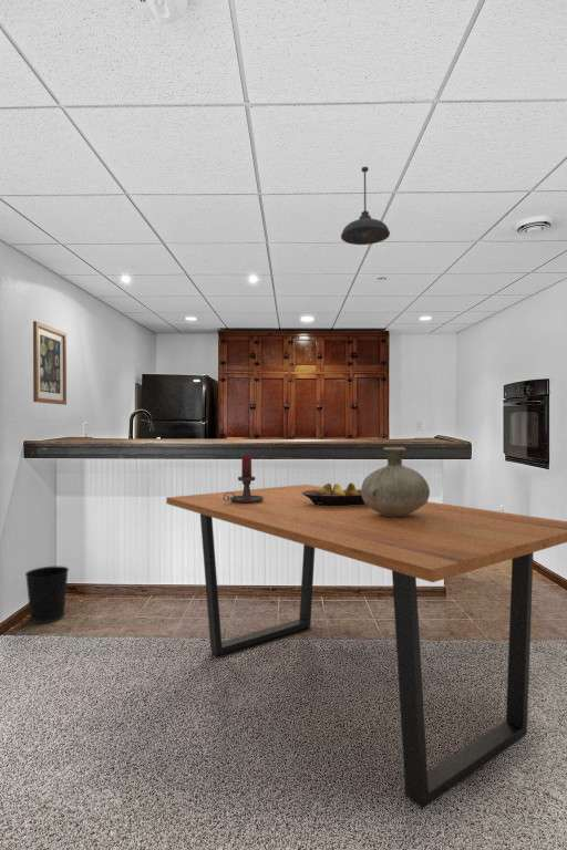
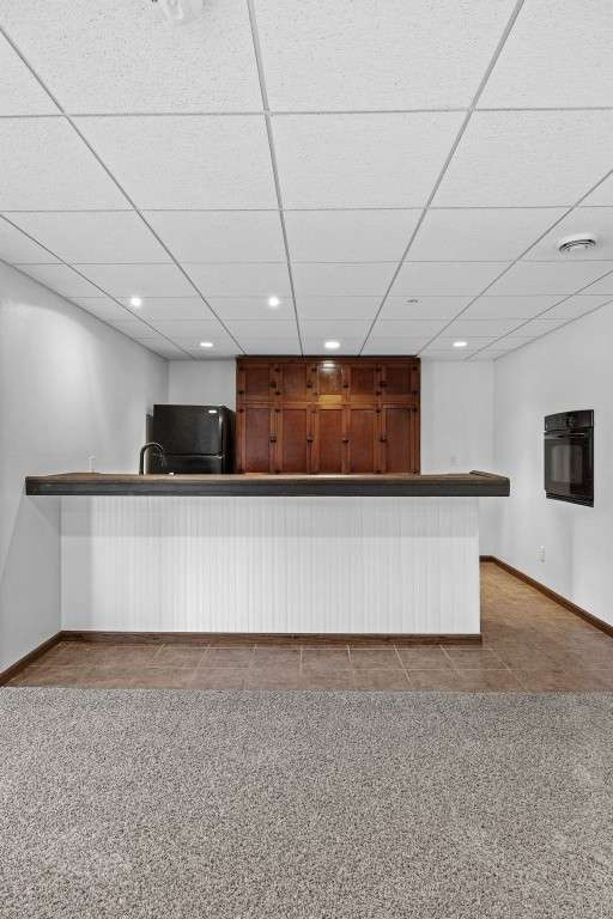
- candle holder (241, 477)
- fruit bowl (339, 493)
- vase (394, 480)
- dining table (311, 598)
- pendant light (364, 201)
- wall art (50, 365)
- wastebasket (47, 594)
